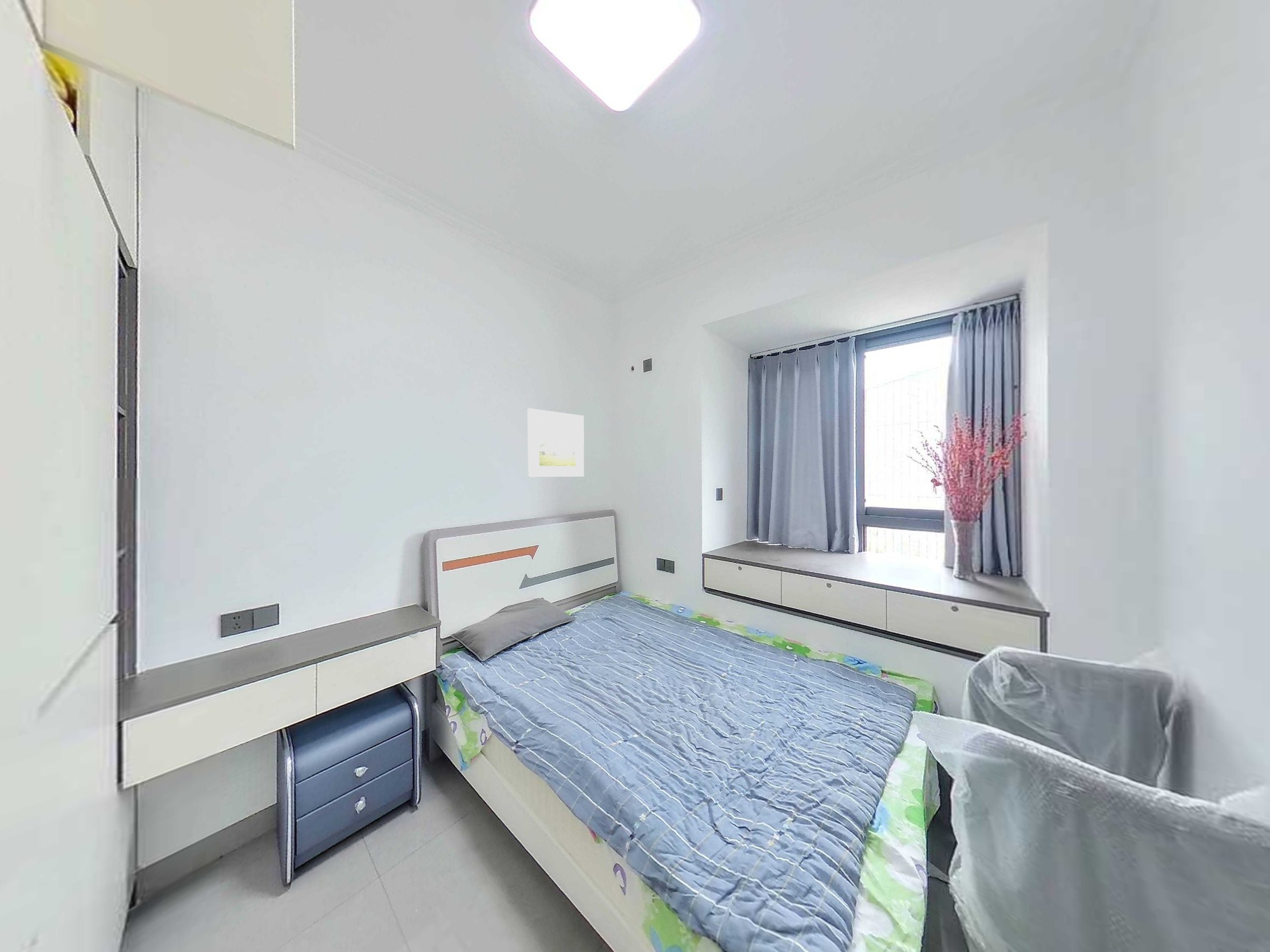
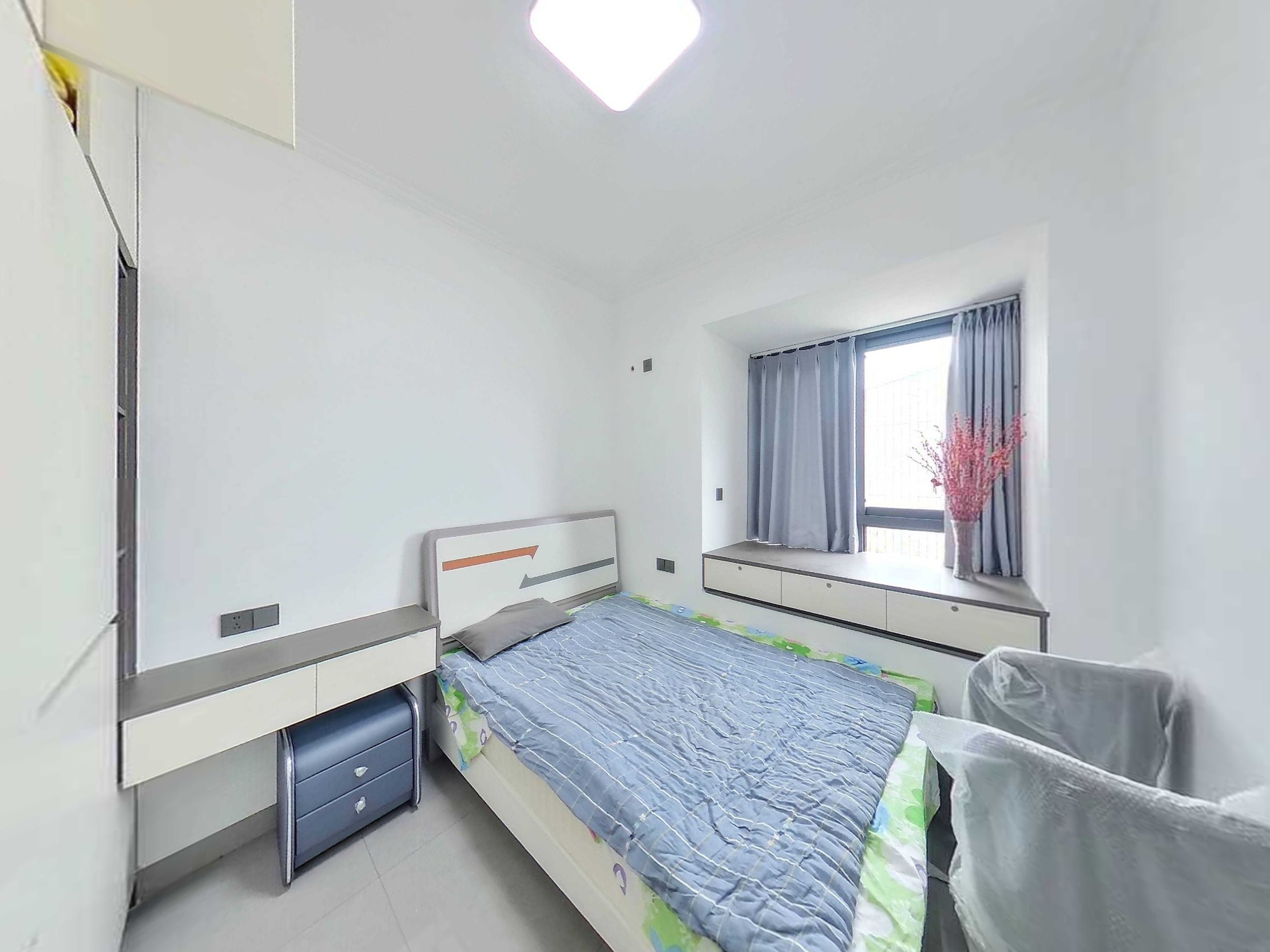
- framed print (557, 444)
